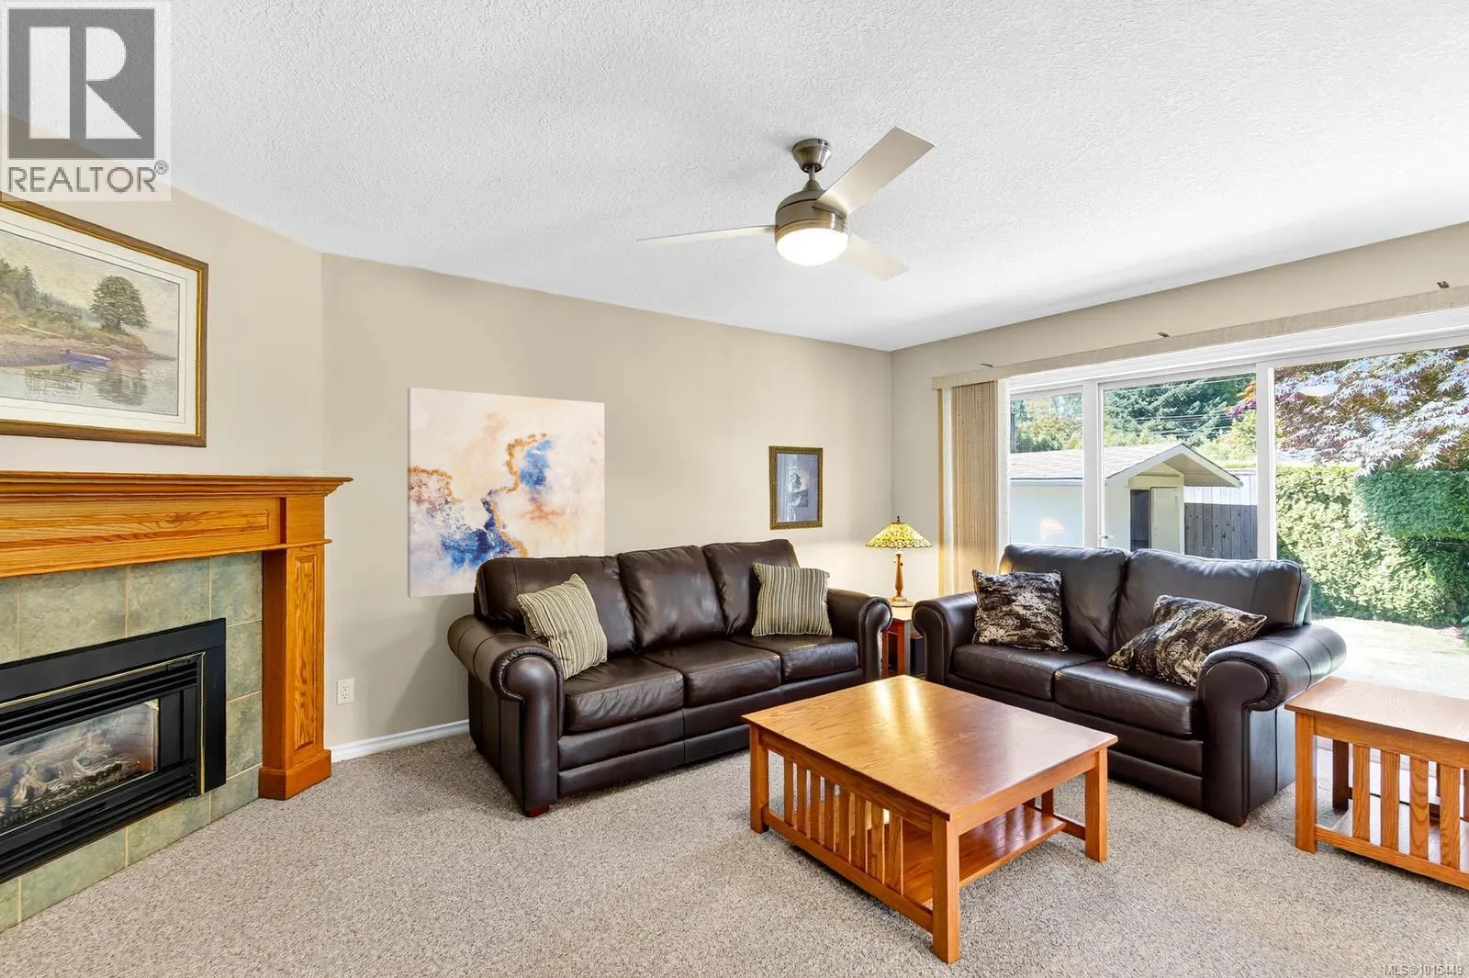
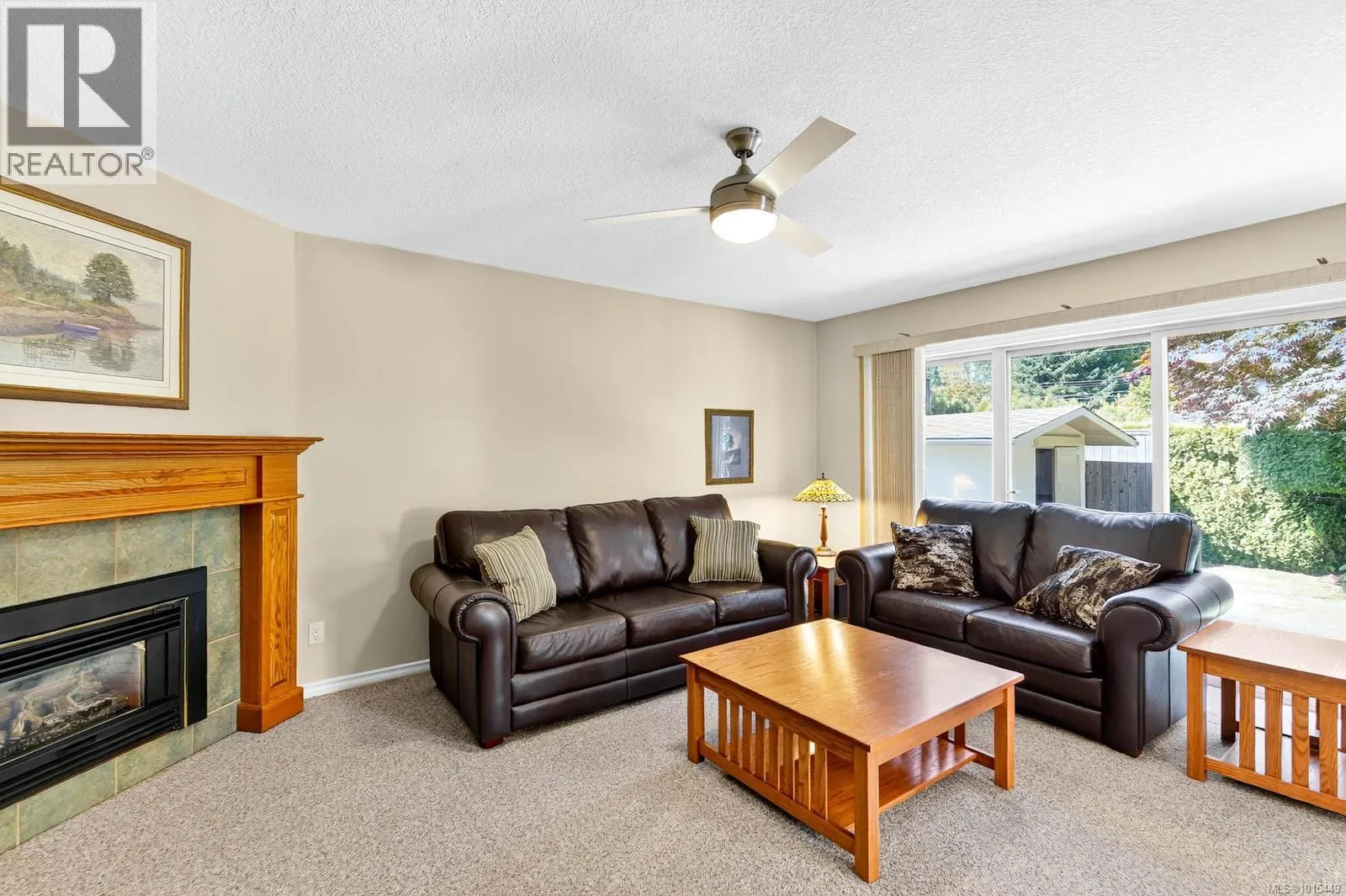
- wall art (513, 492)
